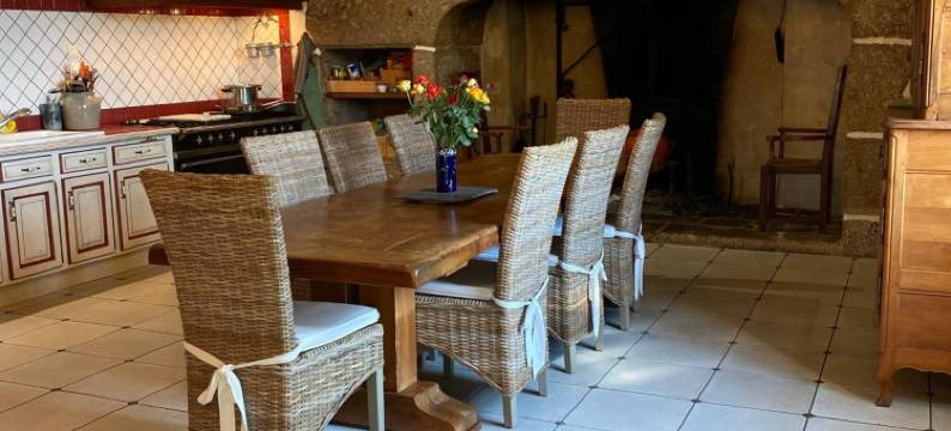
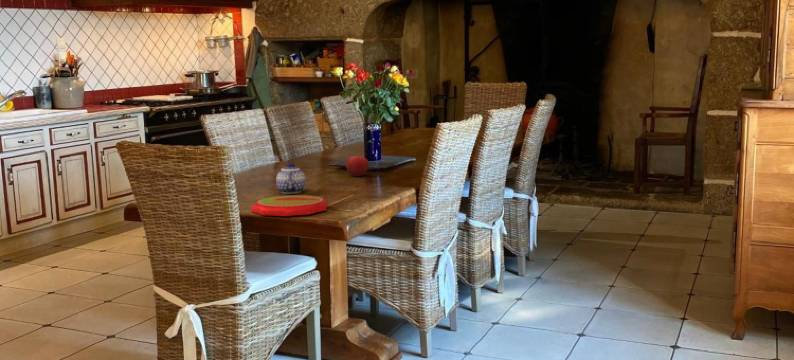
+ fruit (357, 165)
+ plate (290, 203)
+ teapot (290, 177)
